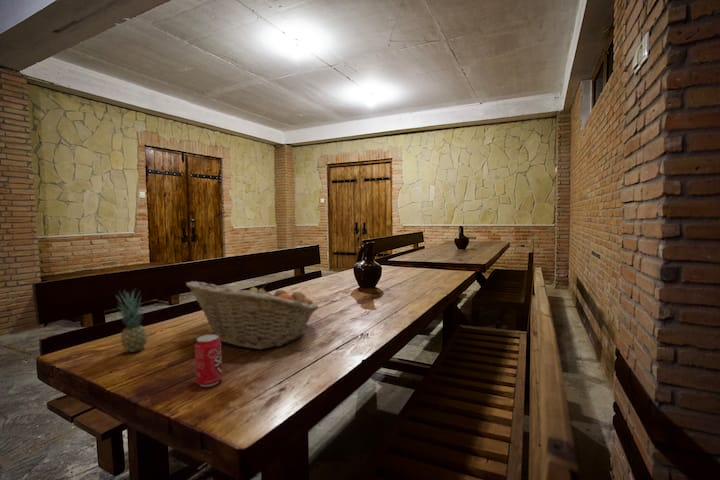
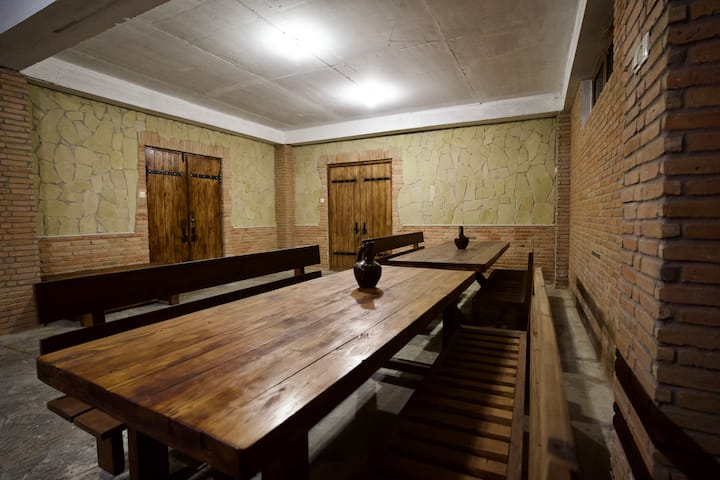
- fruit basket (253, 306)
- fruit (131, 320)
- beverage can (208, 360)
